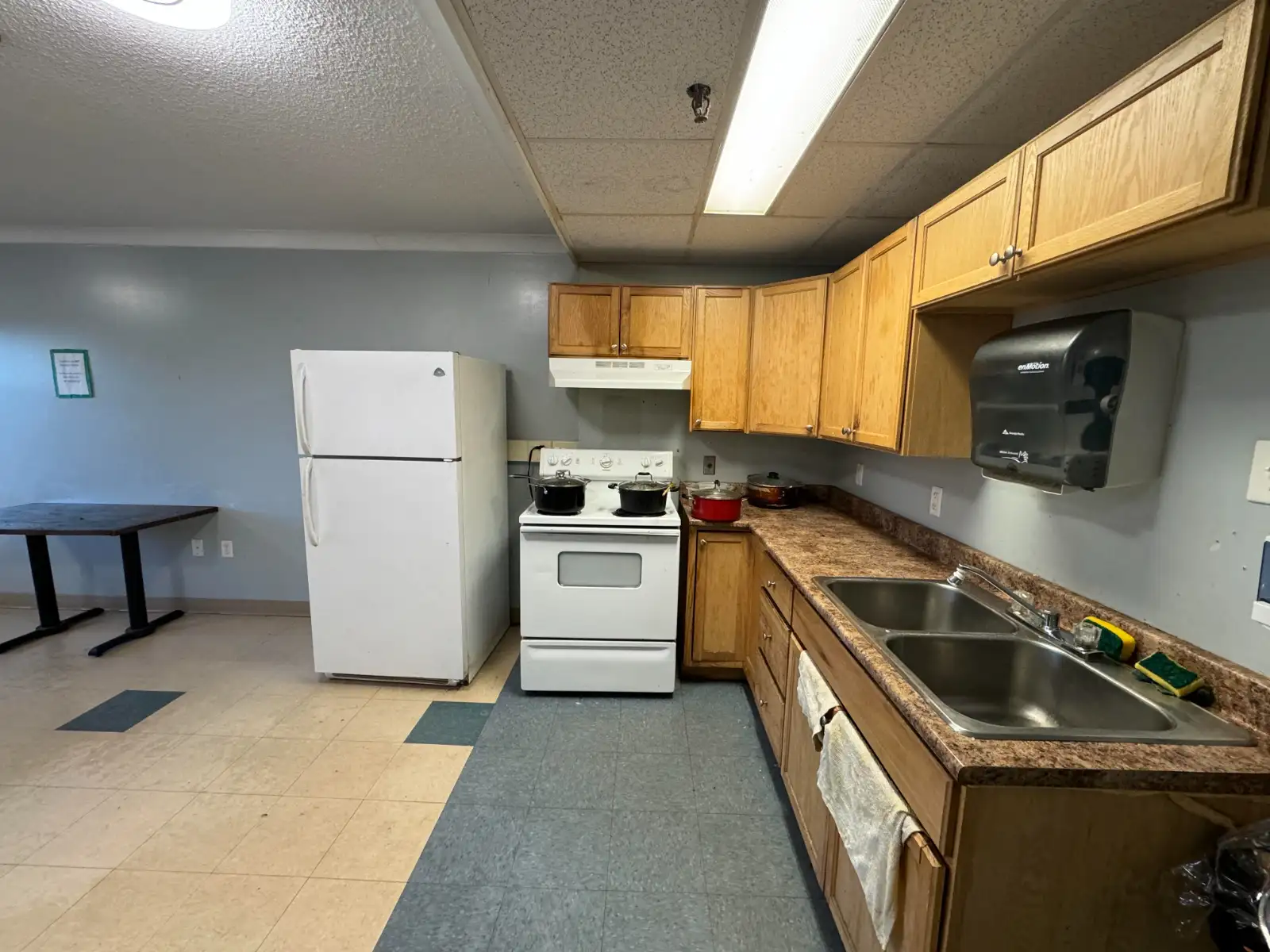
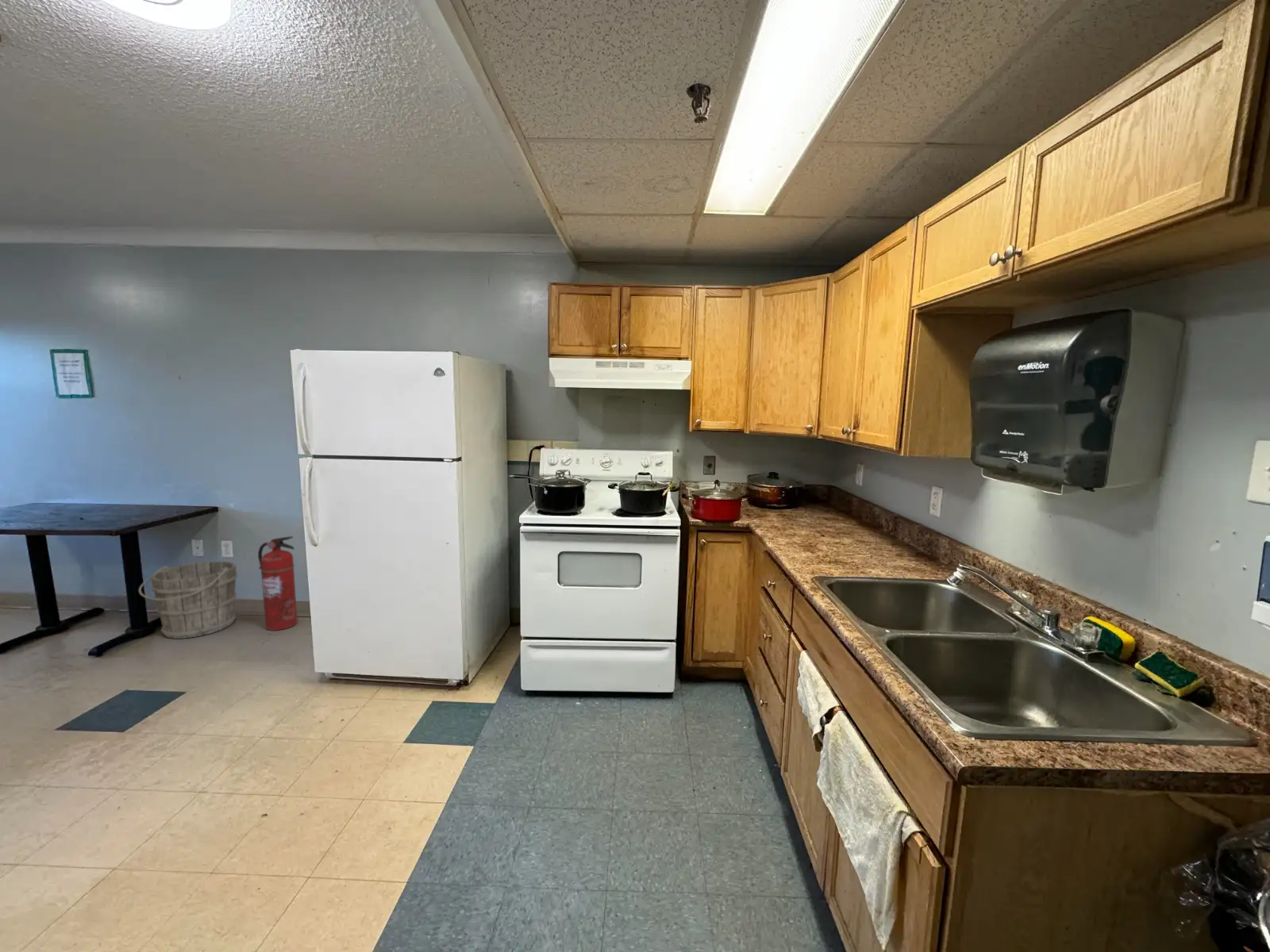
+ fire extinguisher (278, 581)
+ bucket (195, 597)
